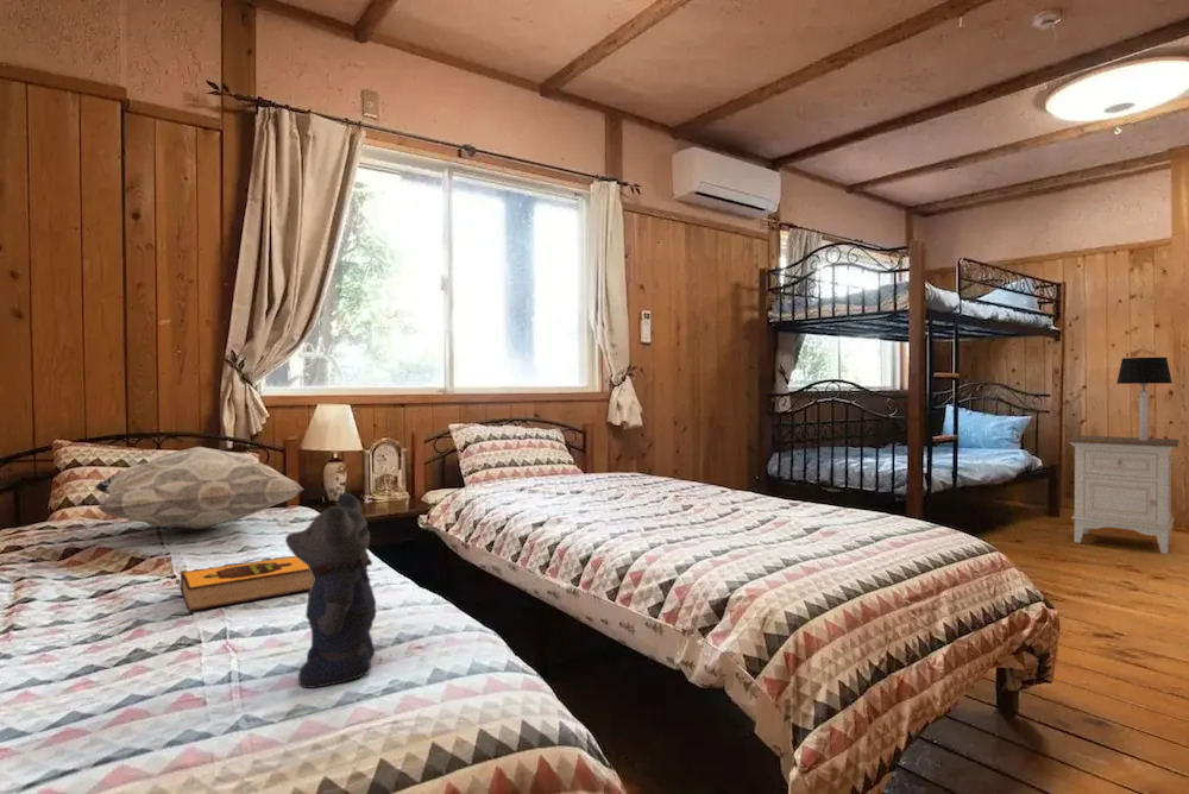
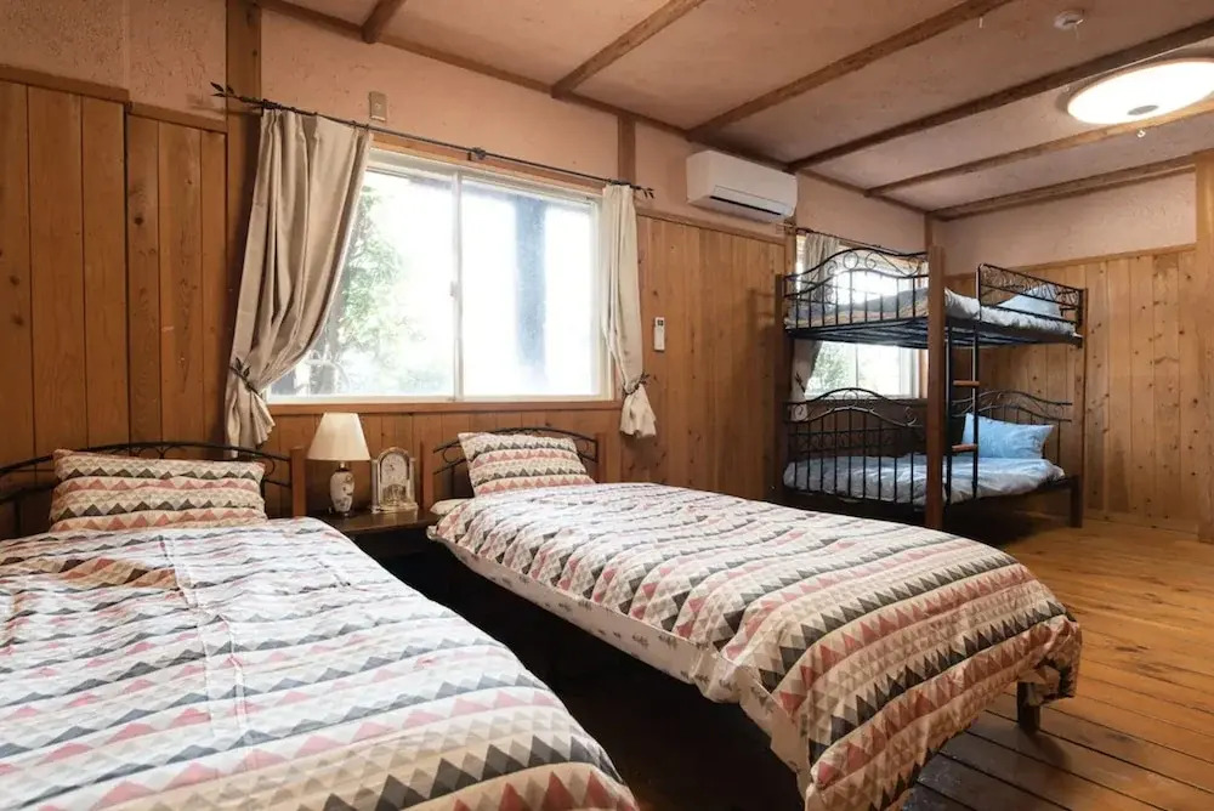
- hardback book (249, 579)
- decorative pillow (197, 487)
- nightstand (1121, 491)
- bear (339, 575)
- table lamp (1143, 398)
